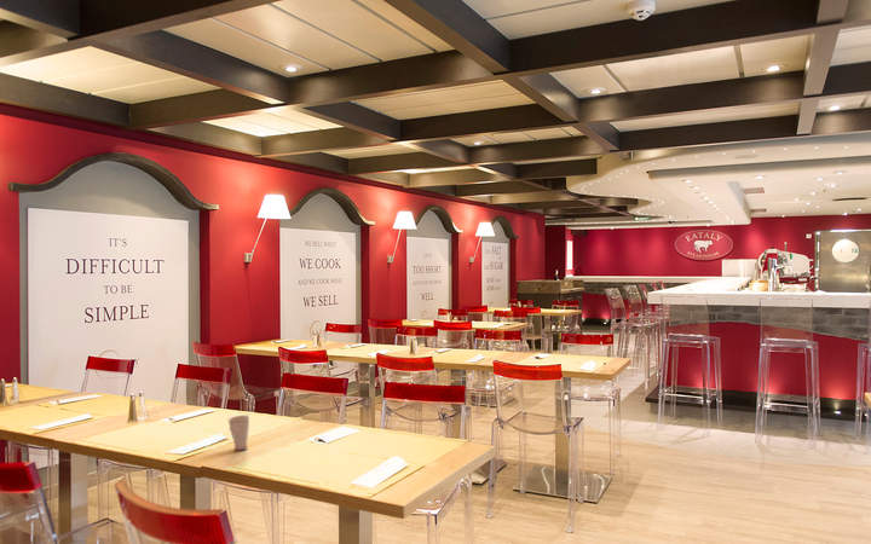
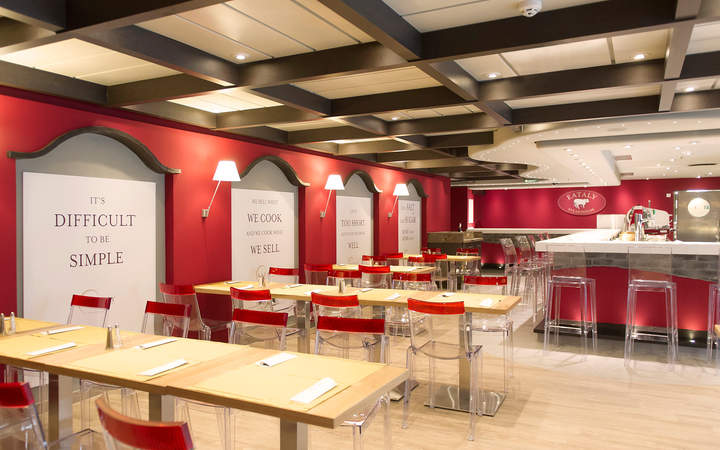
- cup (238, 432)
